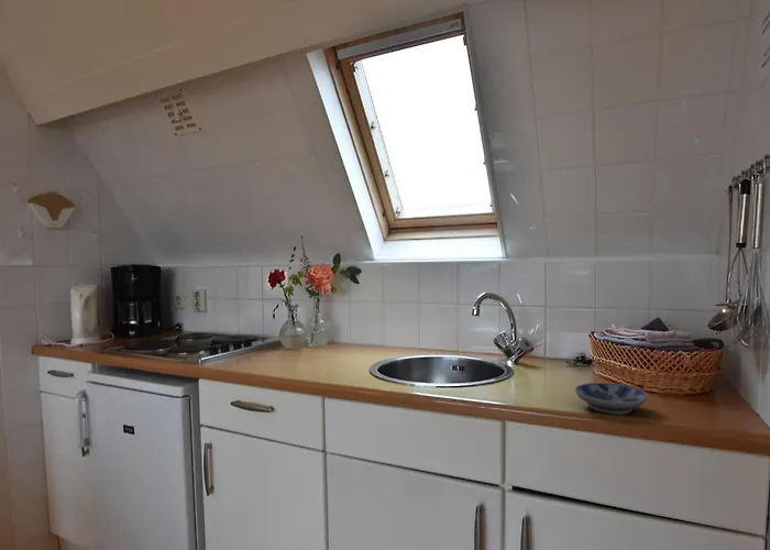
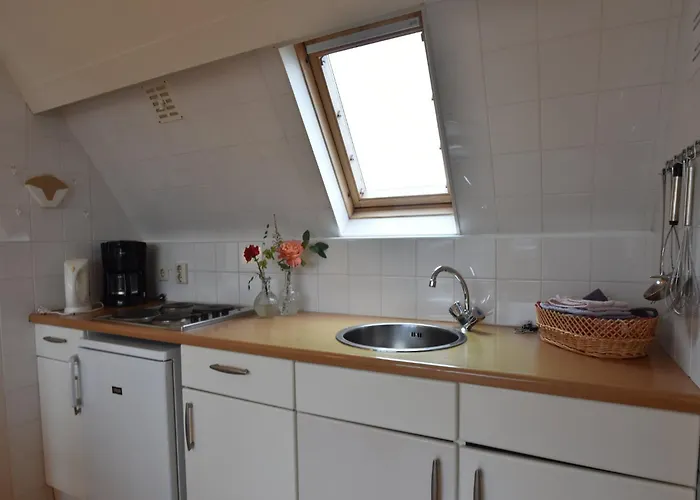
- bowl (609, 399)
